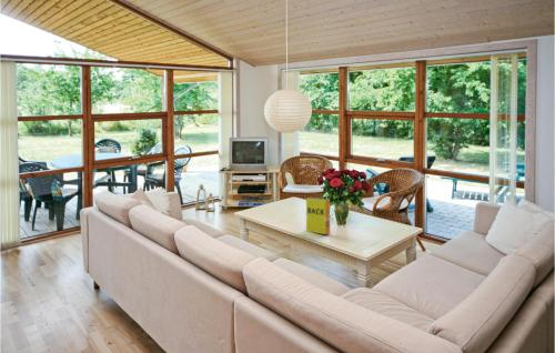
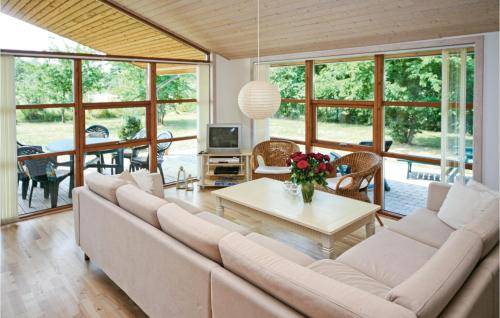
- book (317, 215)
